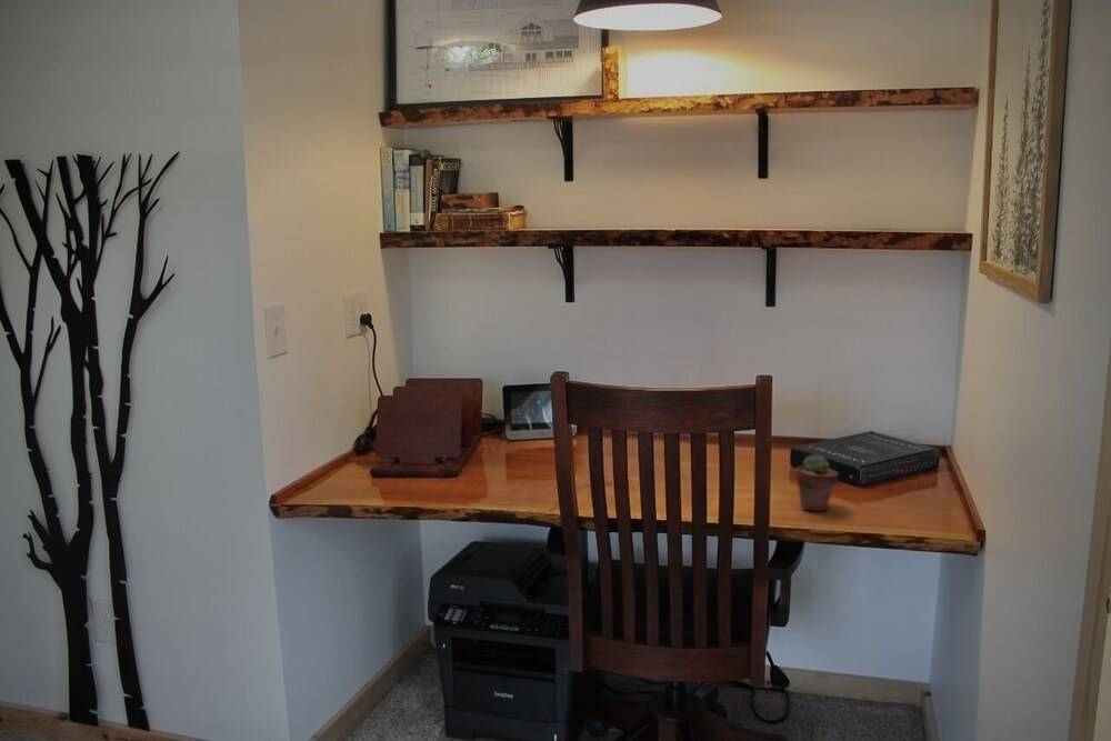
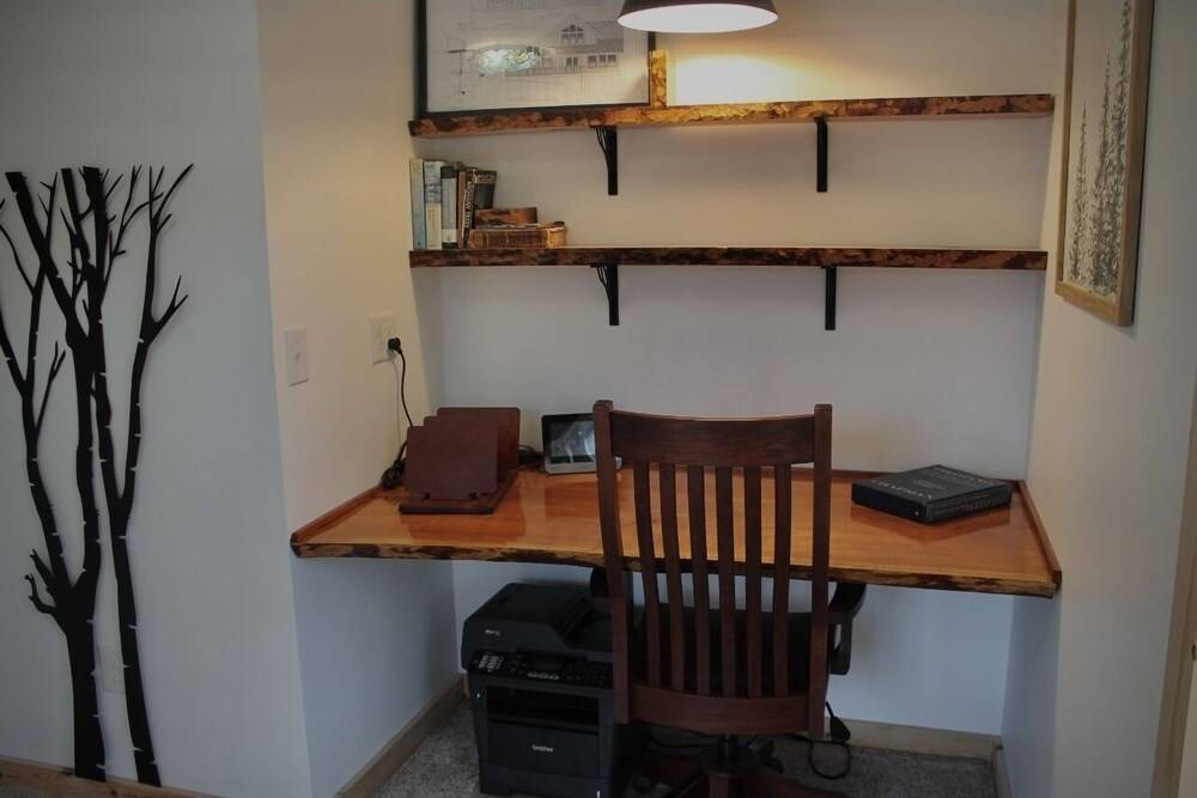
- potted succulent (815, 481)
